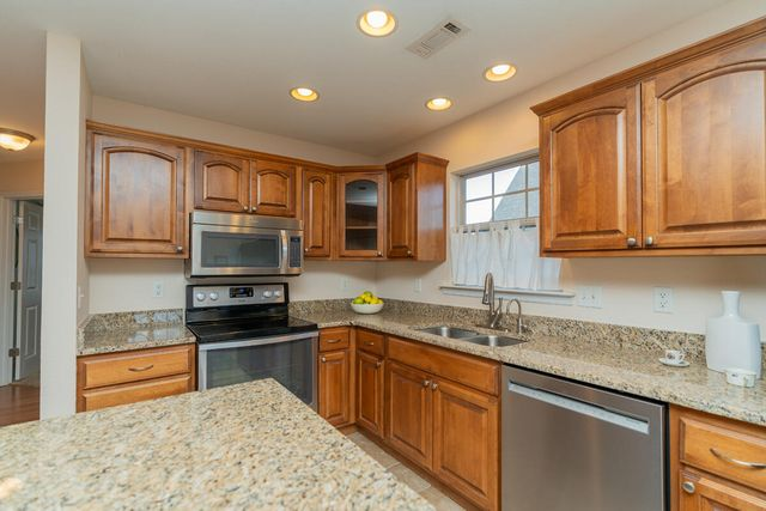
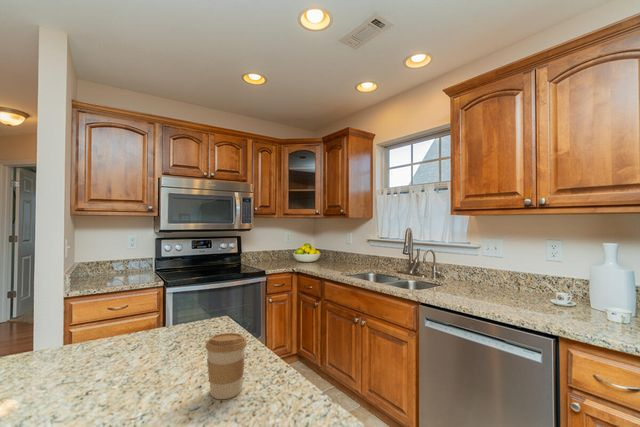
+ coffee cup (226, 362)
